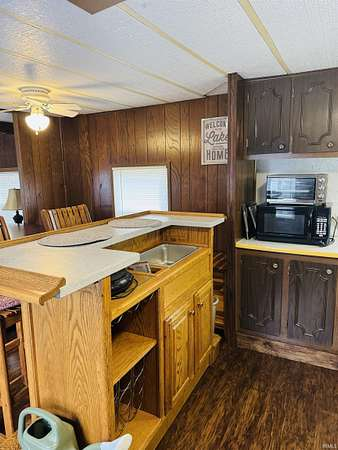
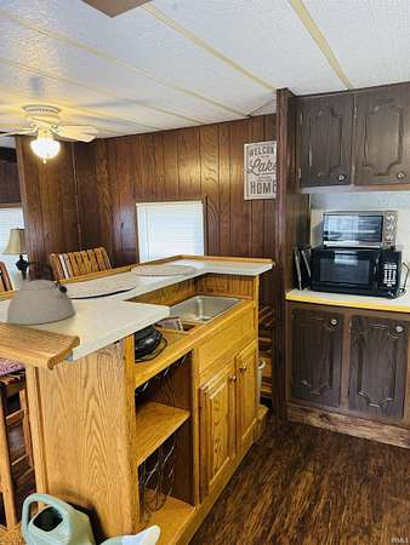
+ kettle (40, 288)
